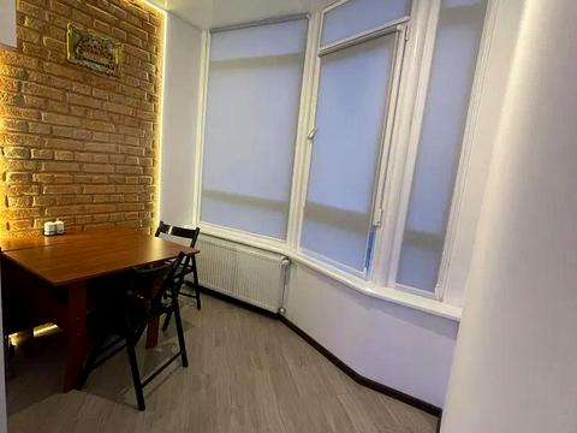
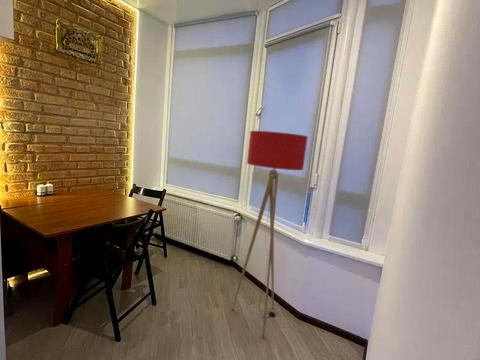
+ floor lamp (270, 230)
